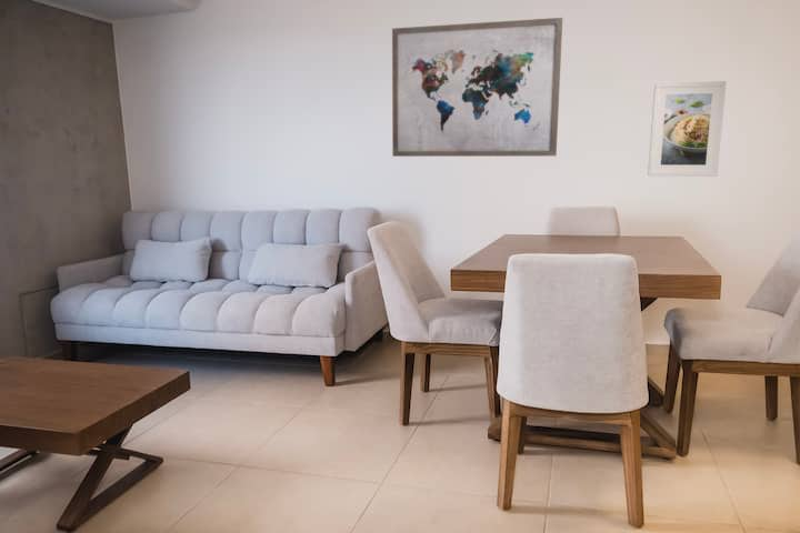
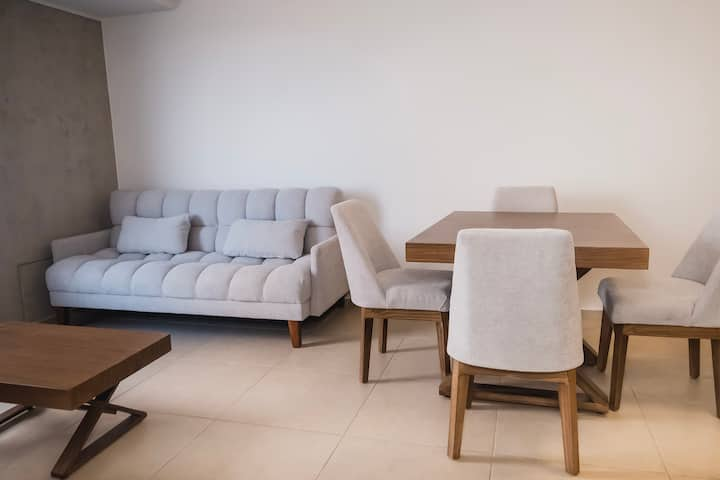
- wall art (472, 91)
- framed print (686, 130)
